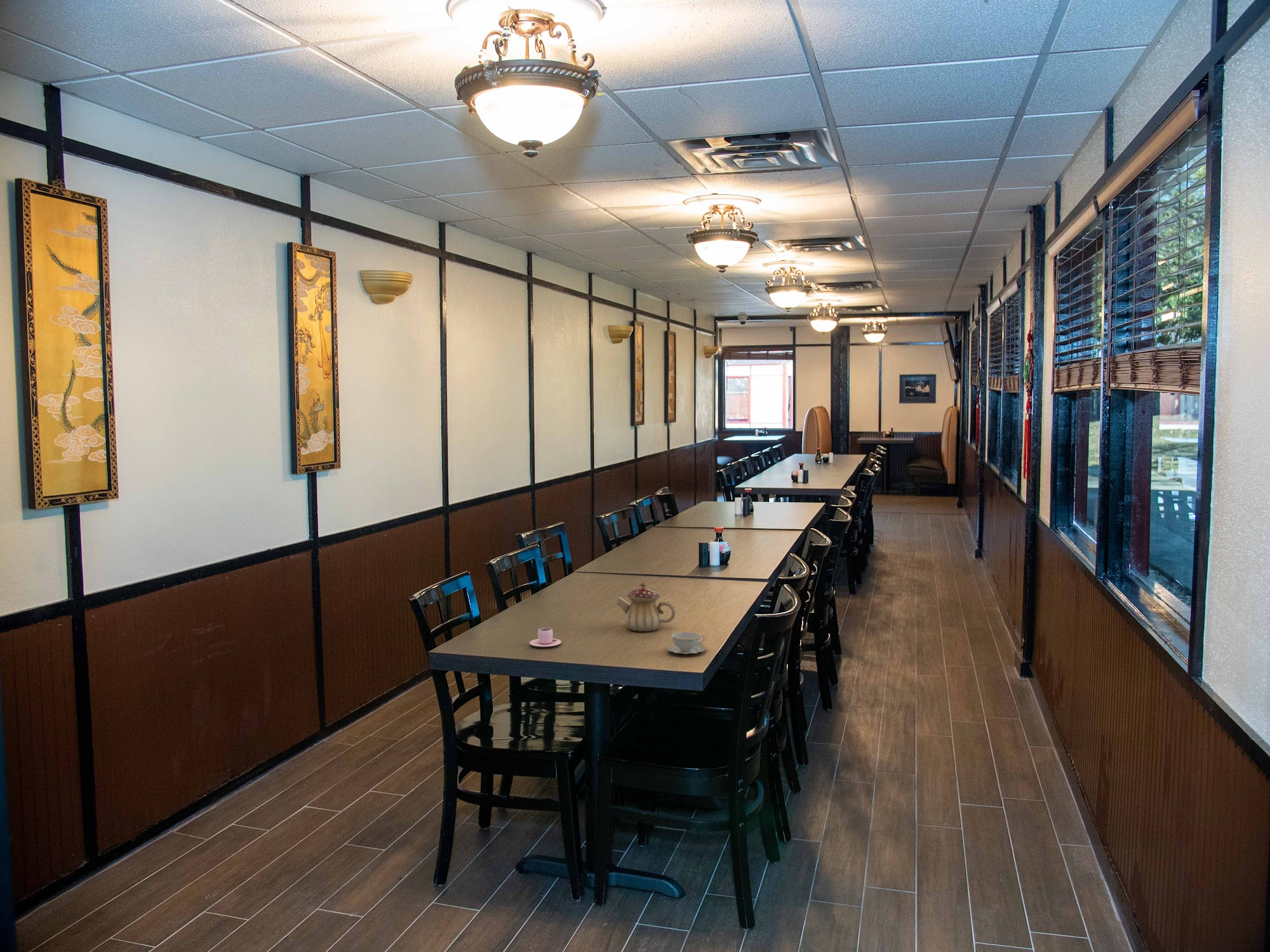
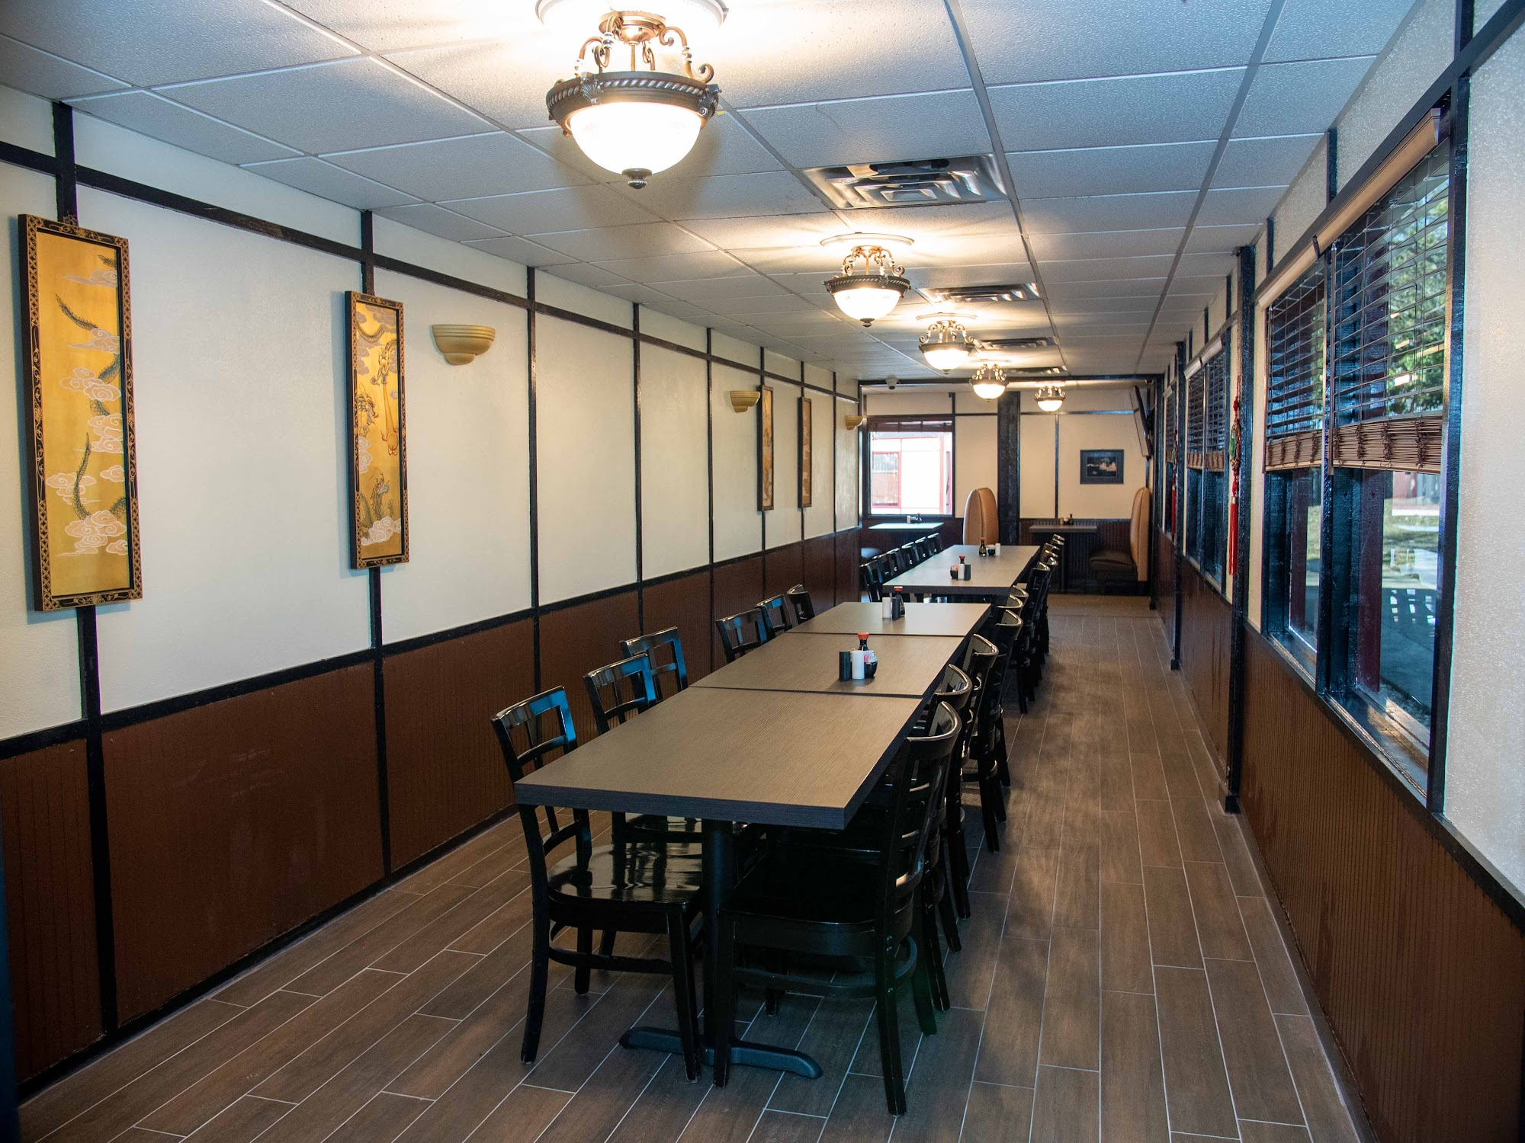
- teacup (545, 628)
- teapot (646, 605)
- chinaware (686, 643)
